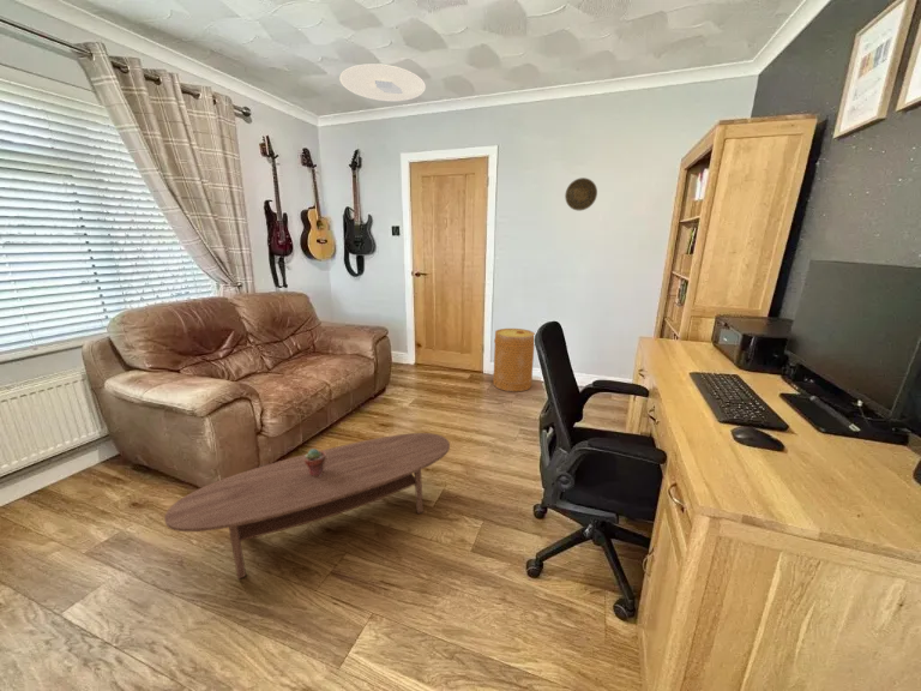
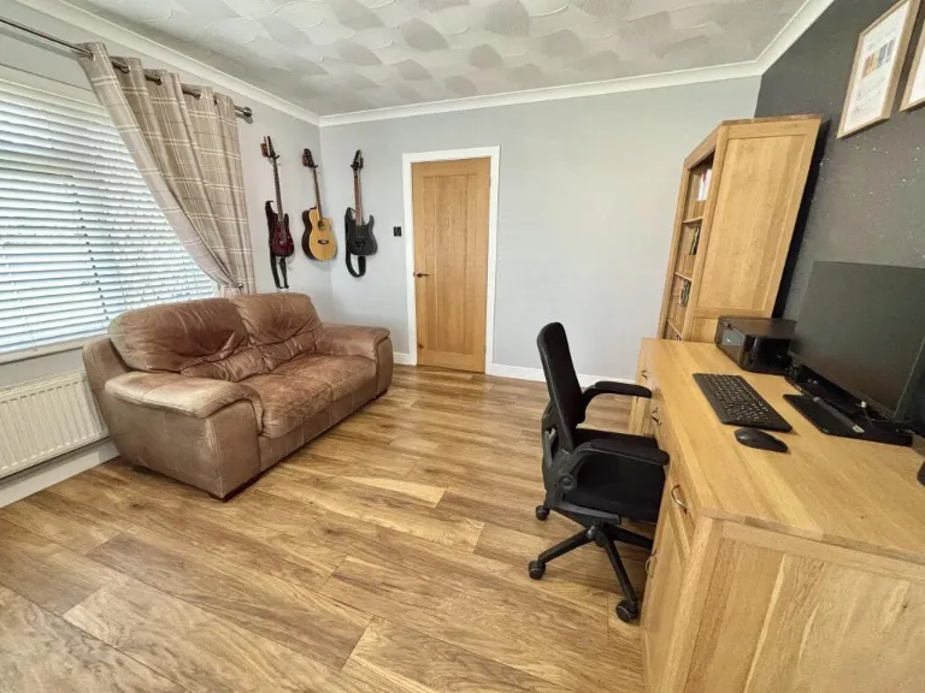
- ceiling light (383, 79)
- coffee table (332, 495)
- potted succulent (314, 459)
- decorative plate (580, 193)
- basket (513, 359)
